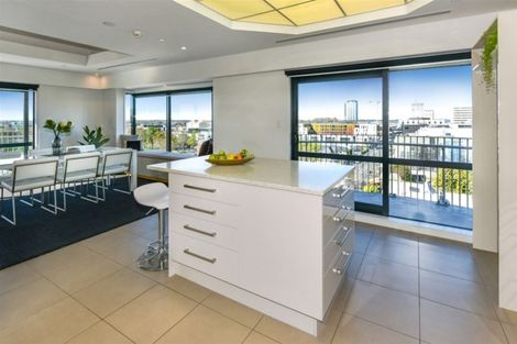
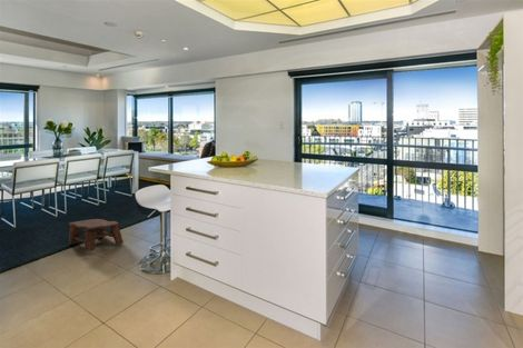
+ stool (96, 232)
